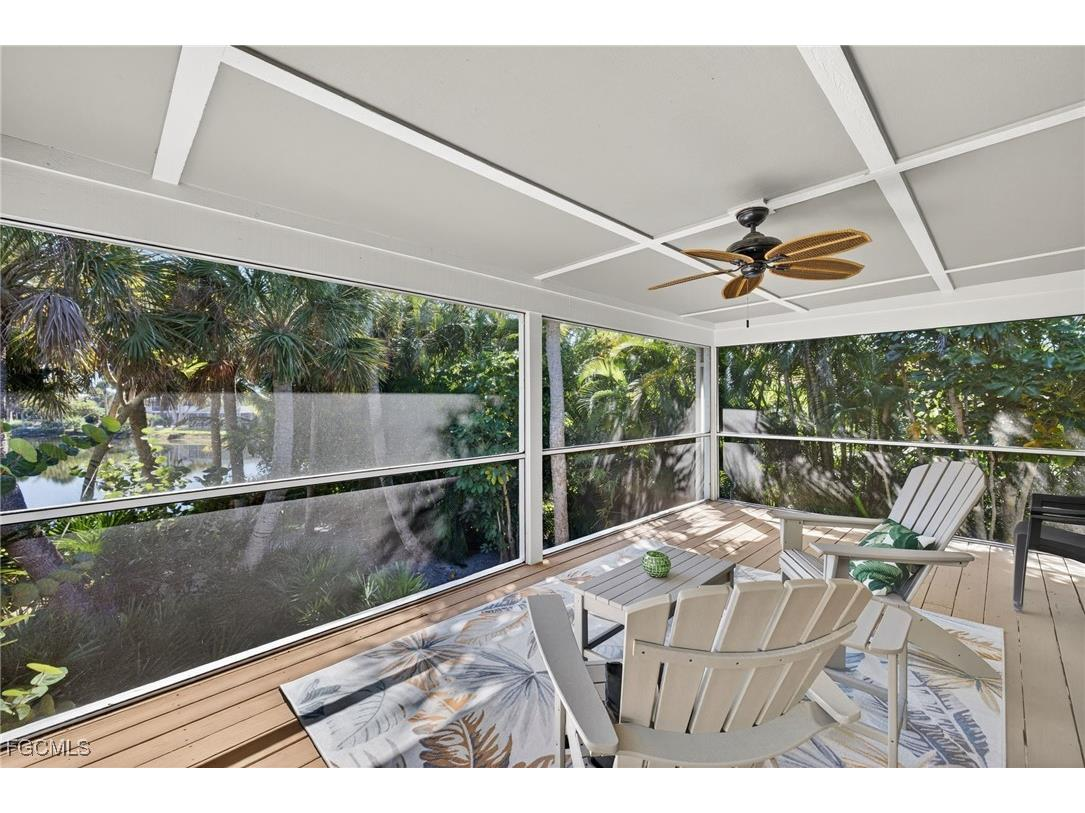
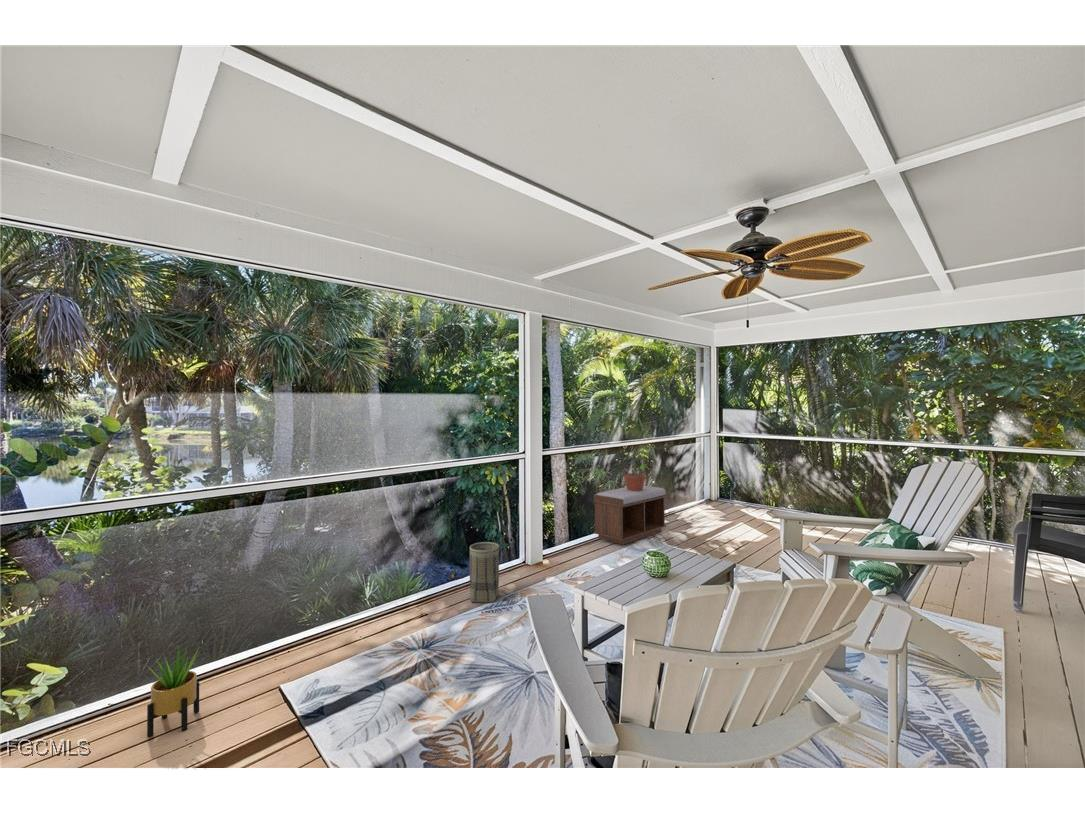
+ potted plant (174, 686)
+ potted plant (634, 473)
+ bench (631, 512)
+ basket (484, 571)
